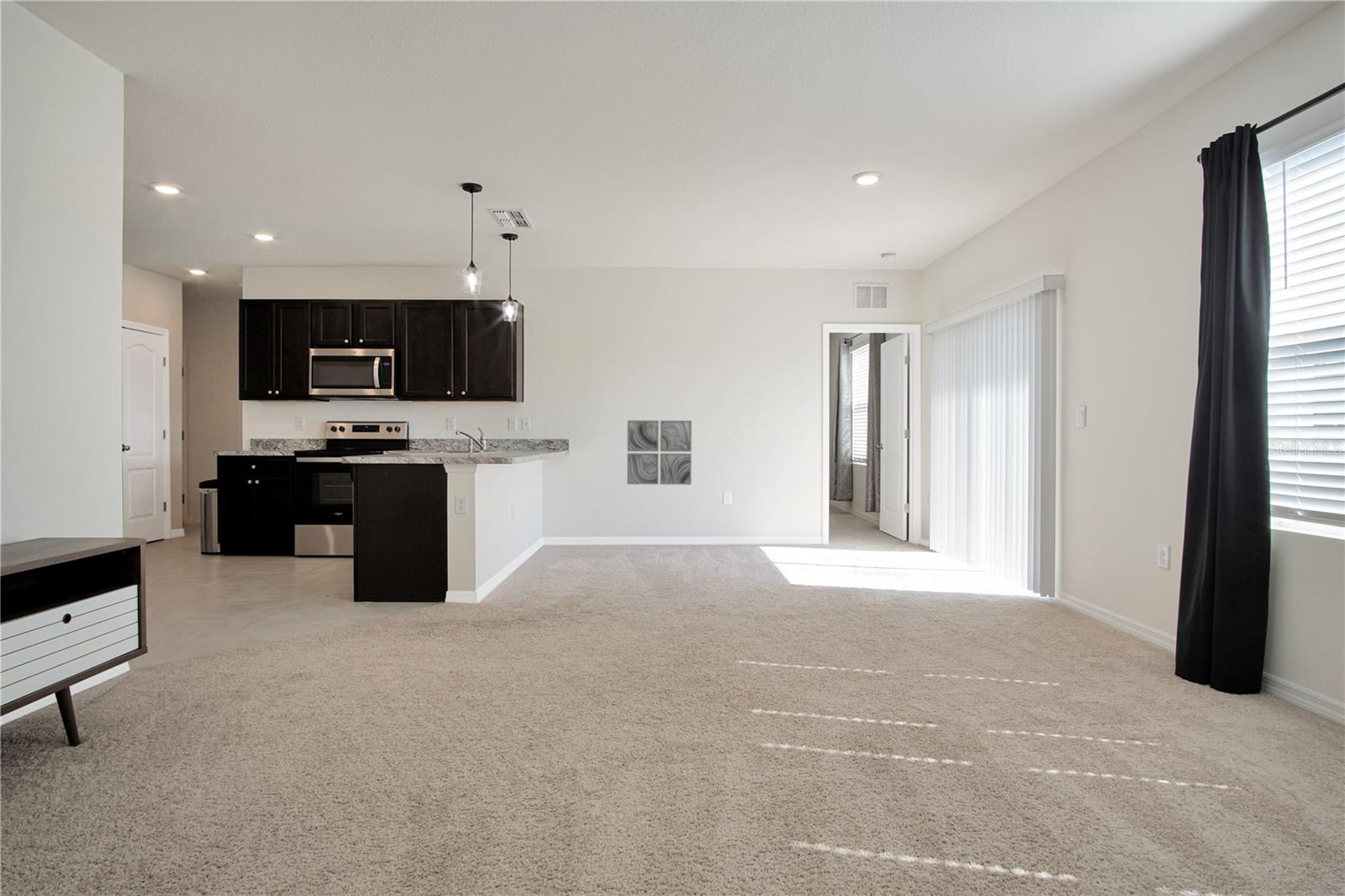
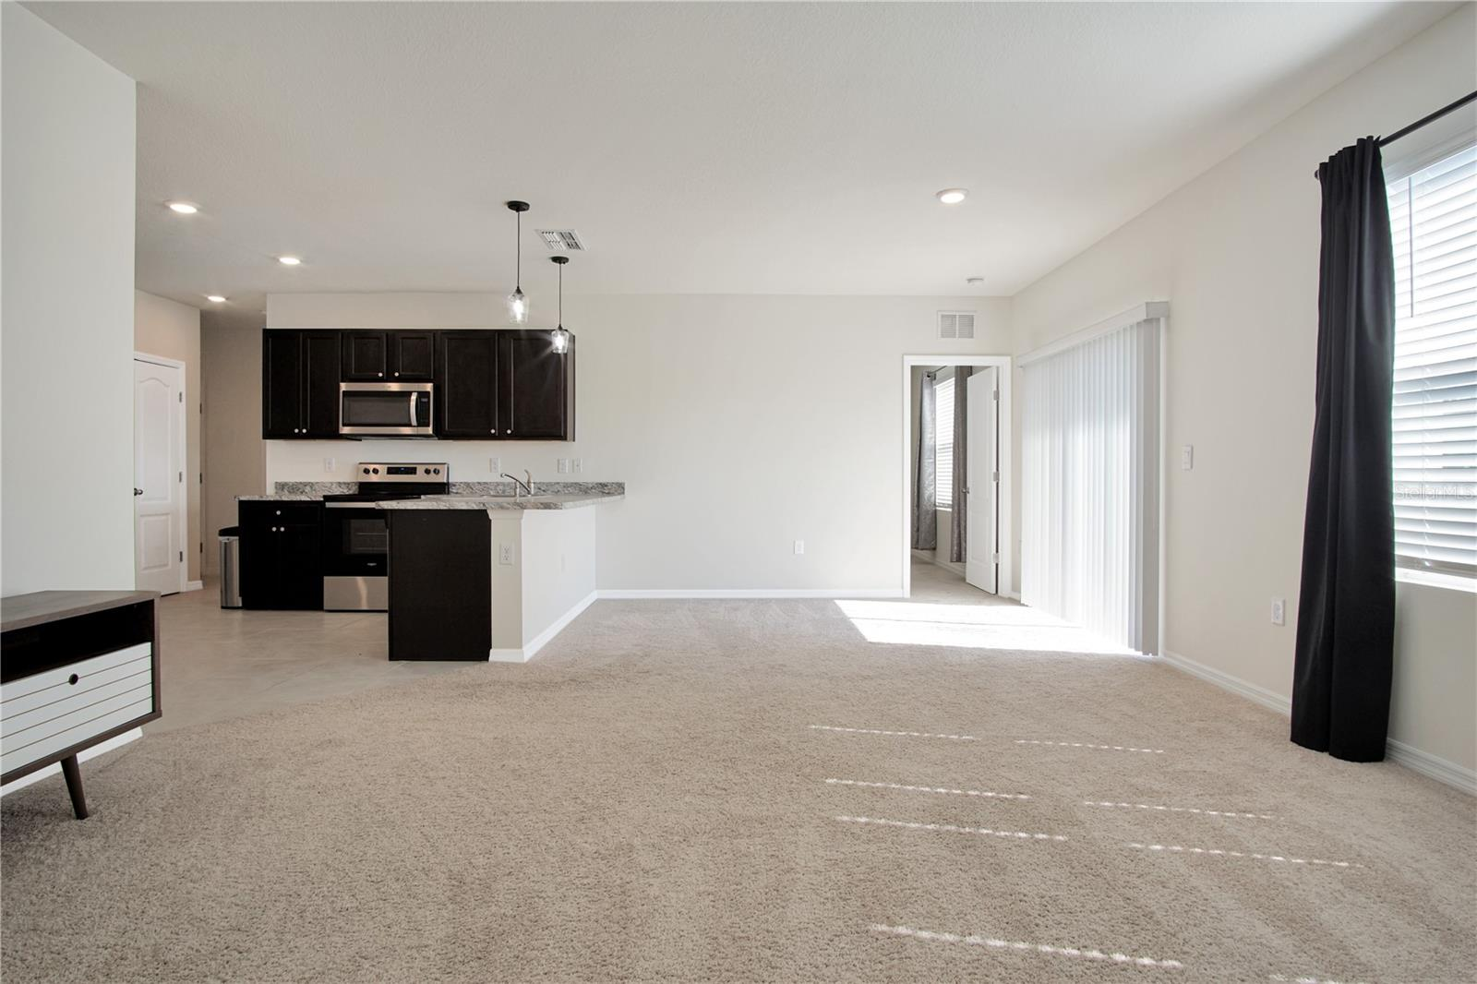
- wall art (660, 453)
